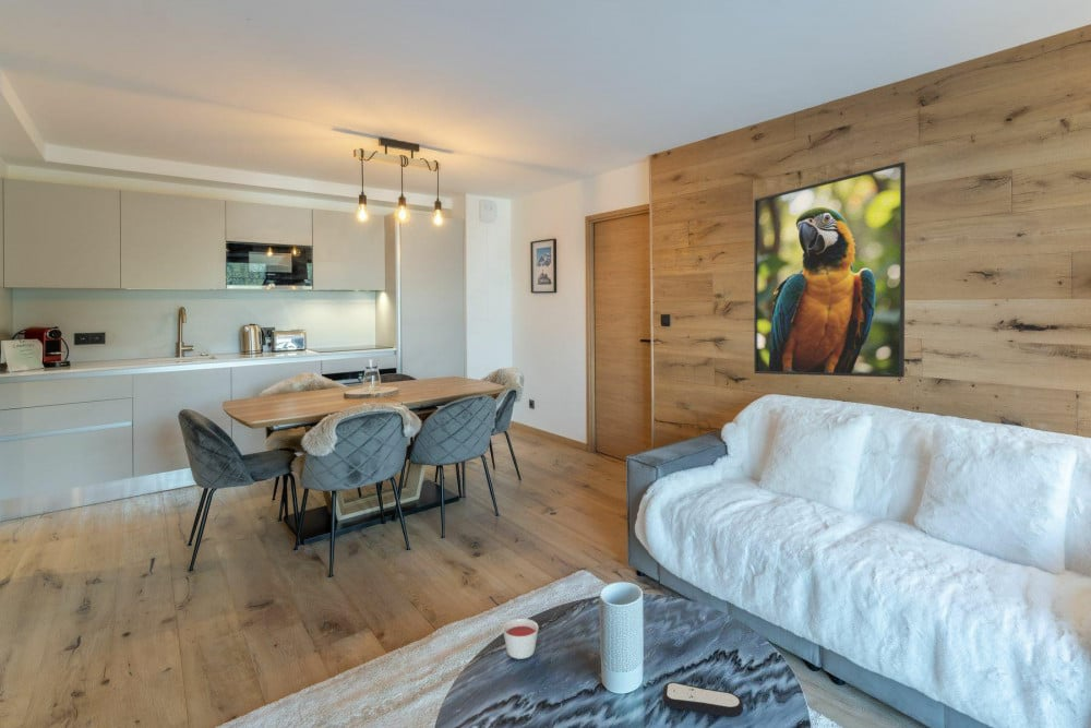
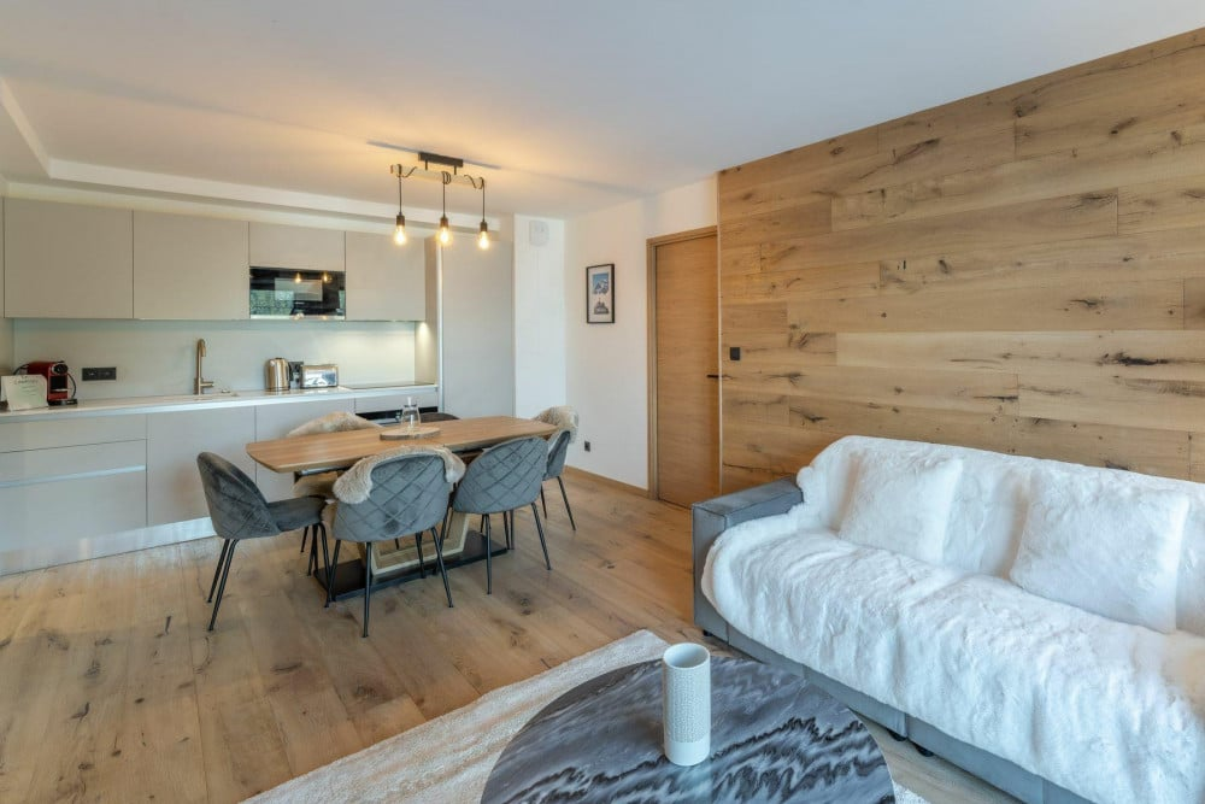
- candle (520, 640)
- remote control (702, 699)
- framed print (822, 279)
